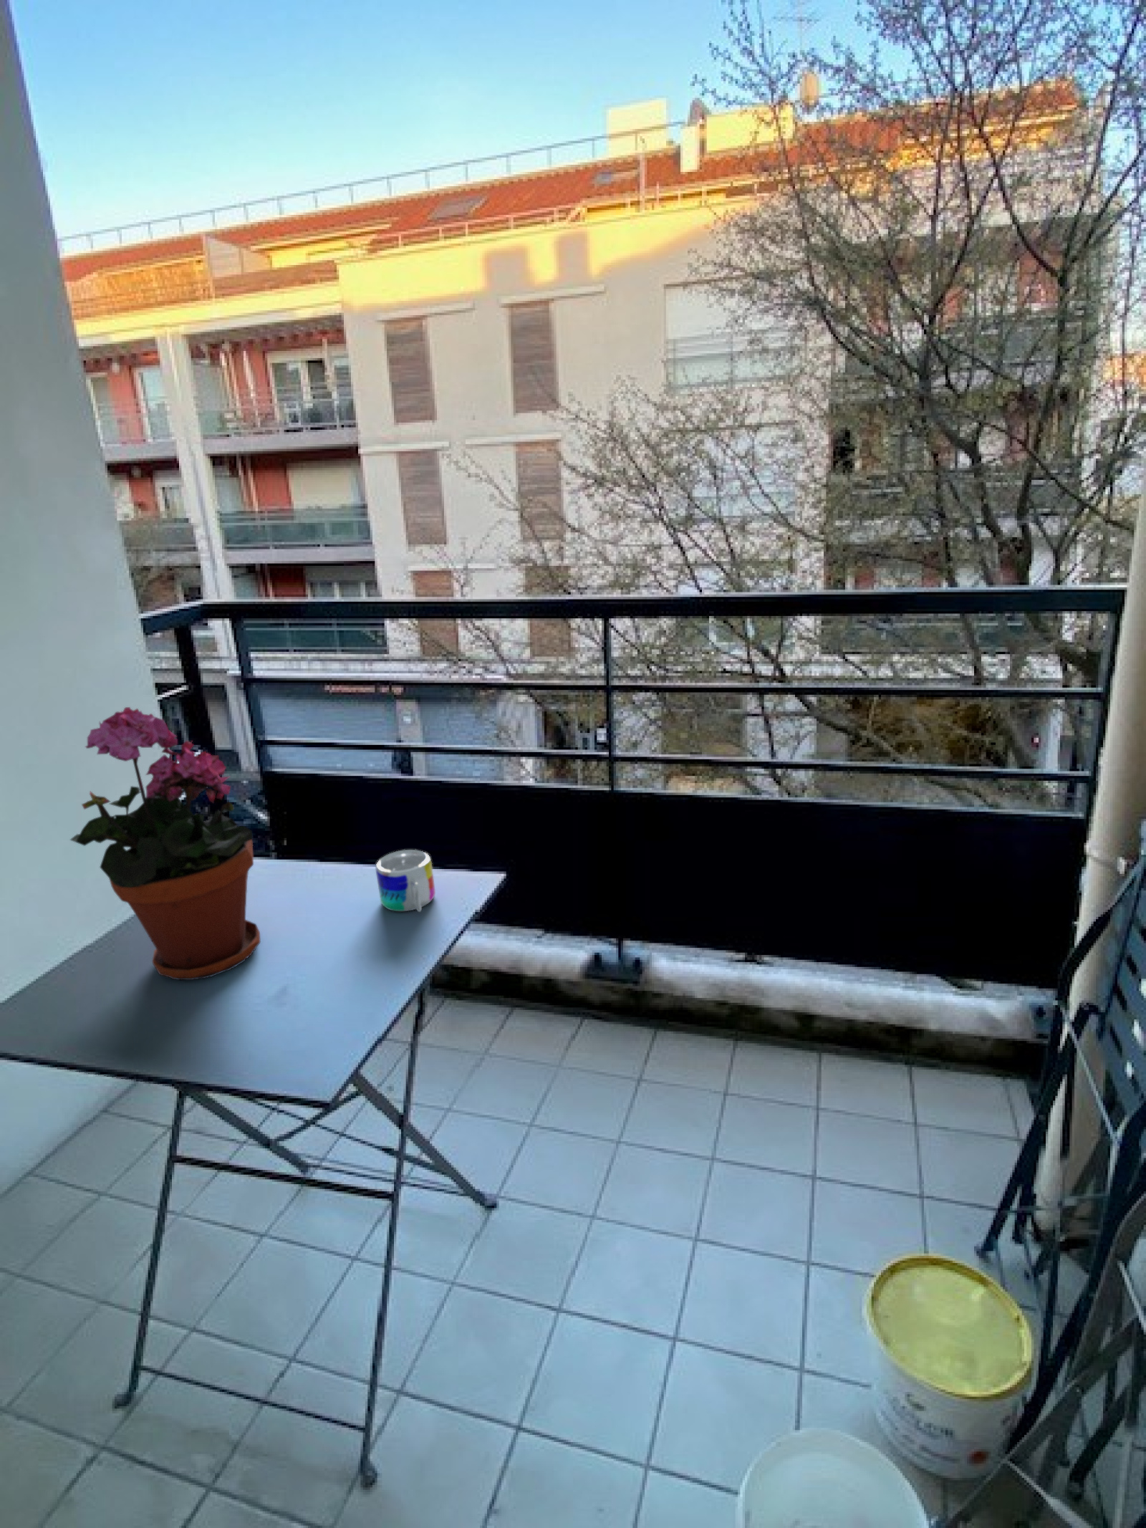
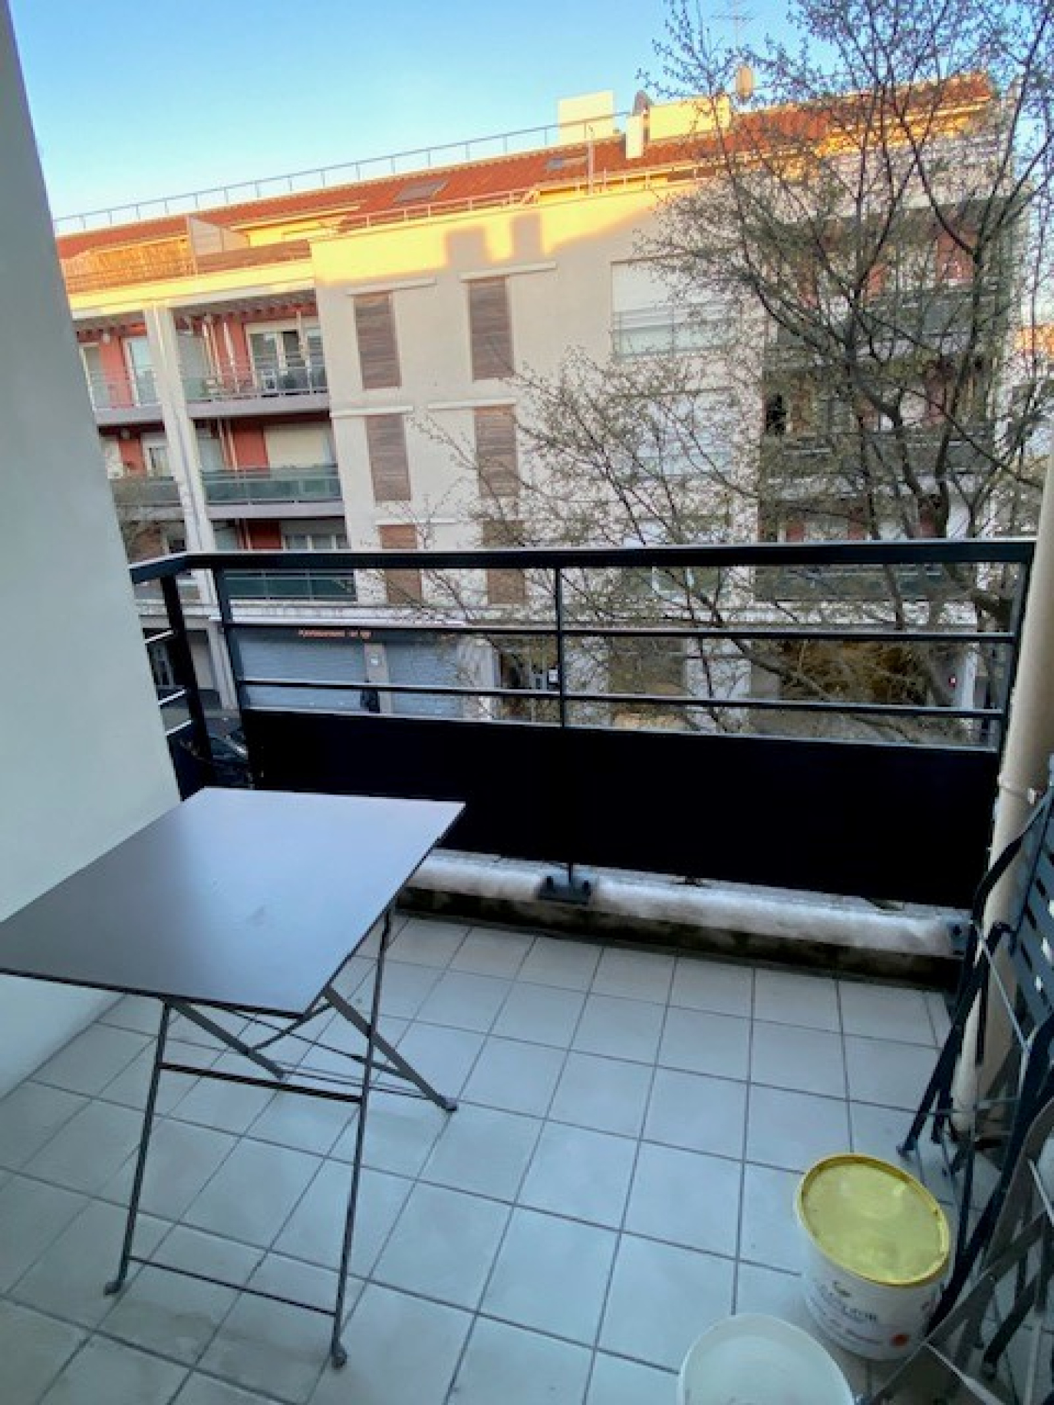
- potted plant (175, 839)
- mug (408, 883)
